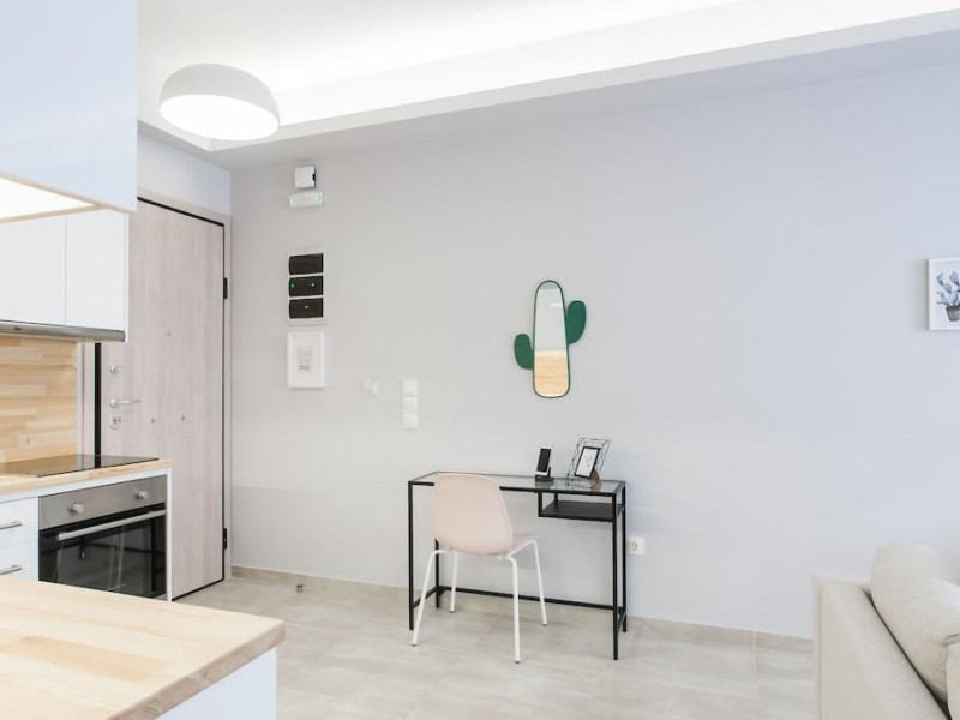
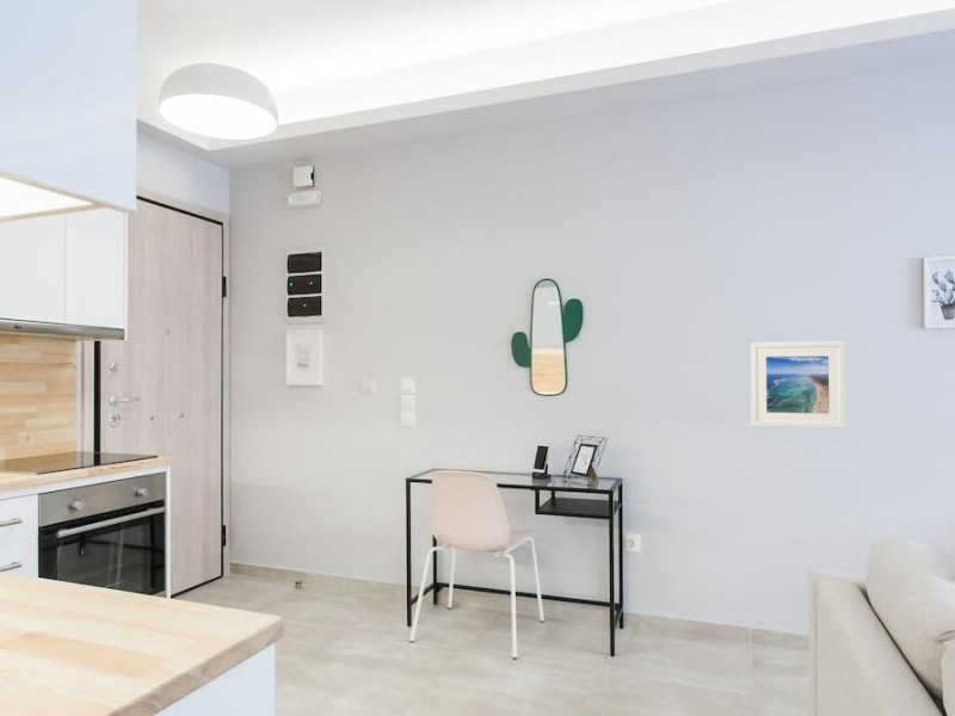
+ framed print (796, 384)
